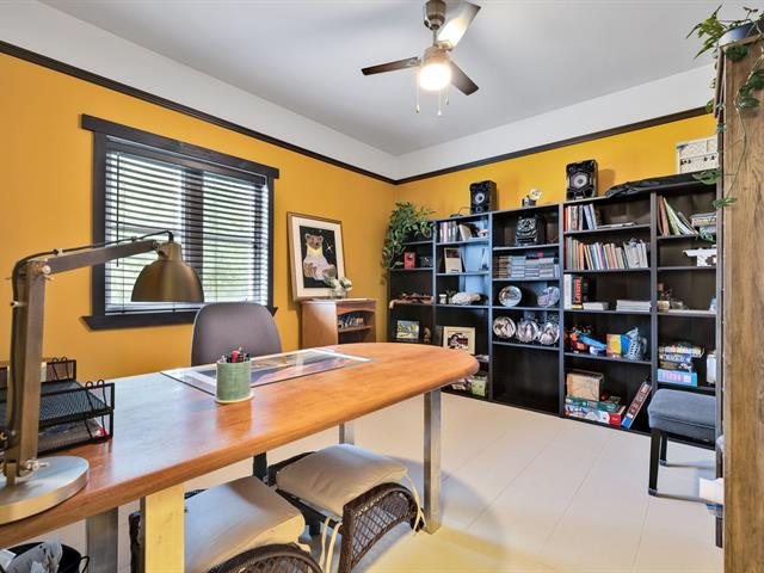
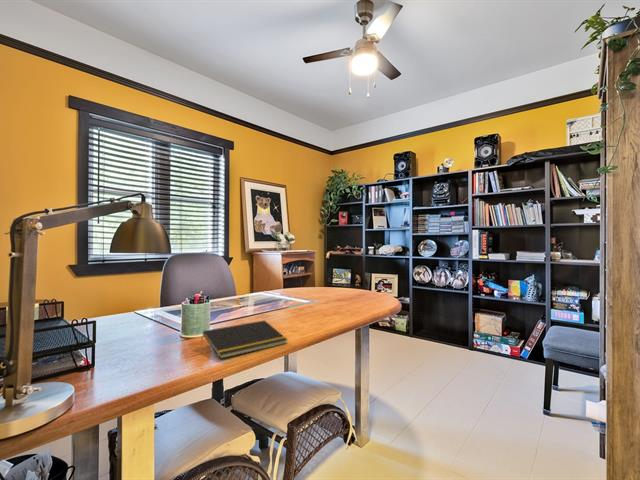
+ notepad (245, 337)
